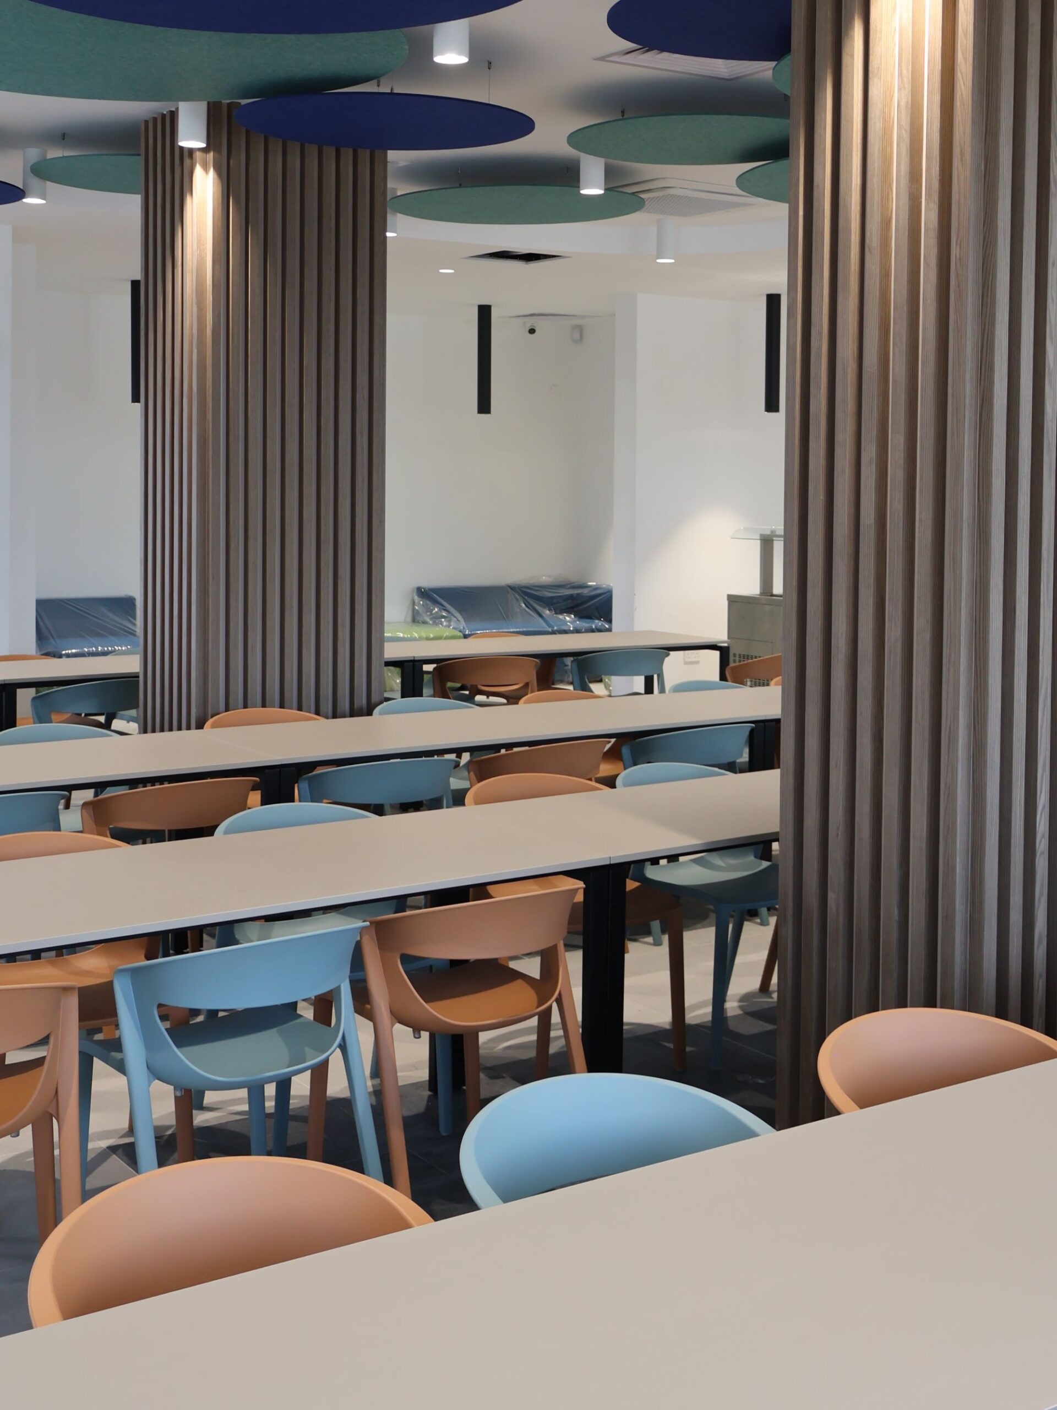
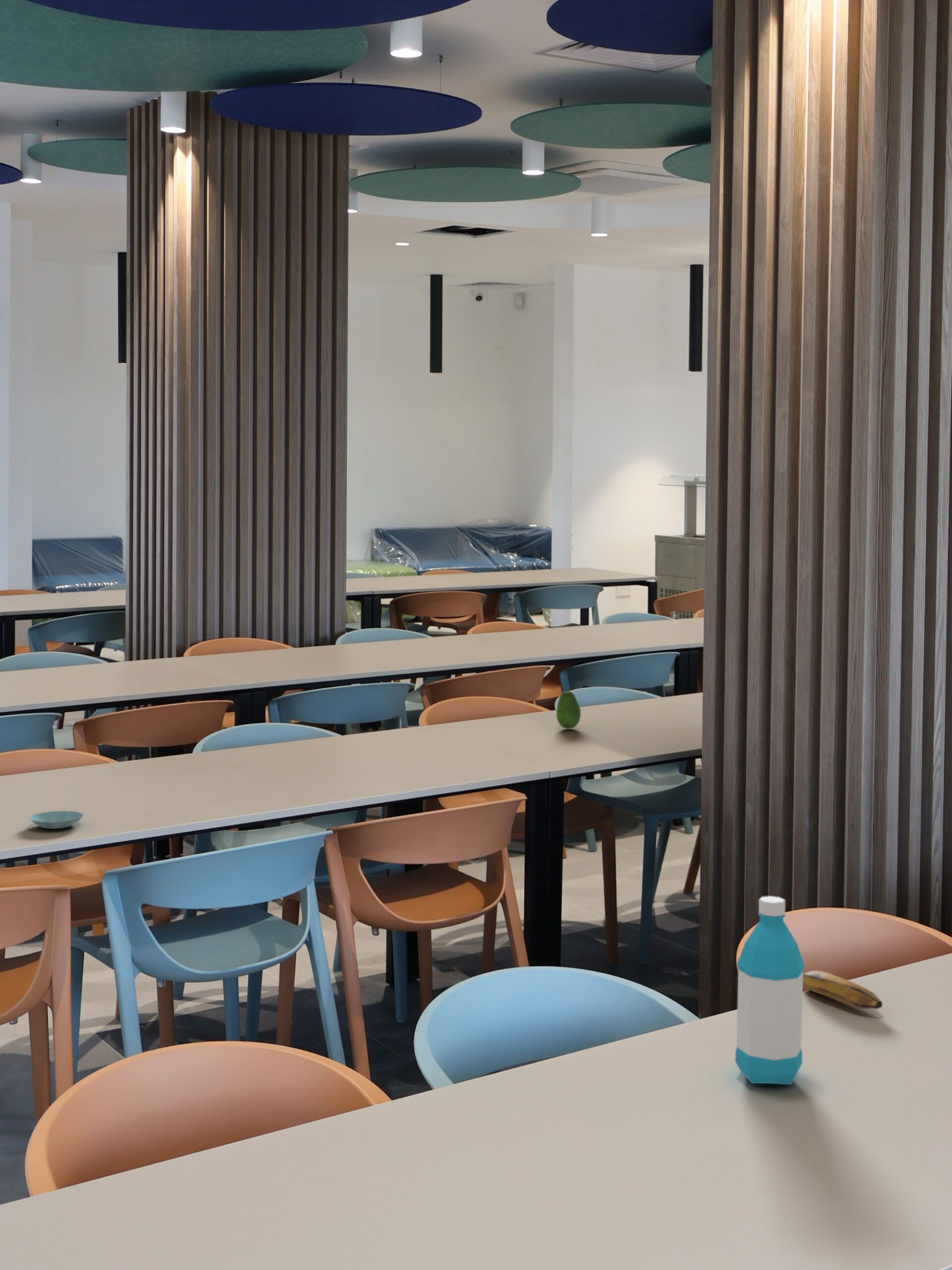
+ saucer (57, 821)
+ banana (832, 985)
+ water bottle (770, 989)
+ fruit (568, 710)
